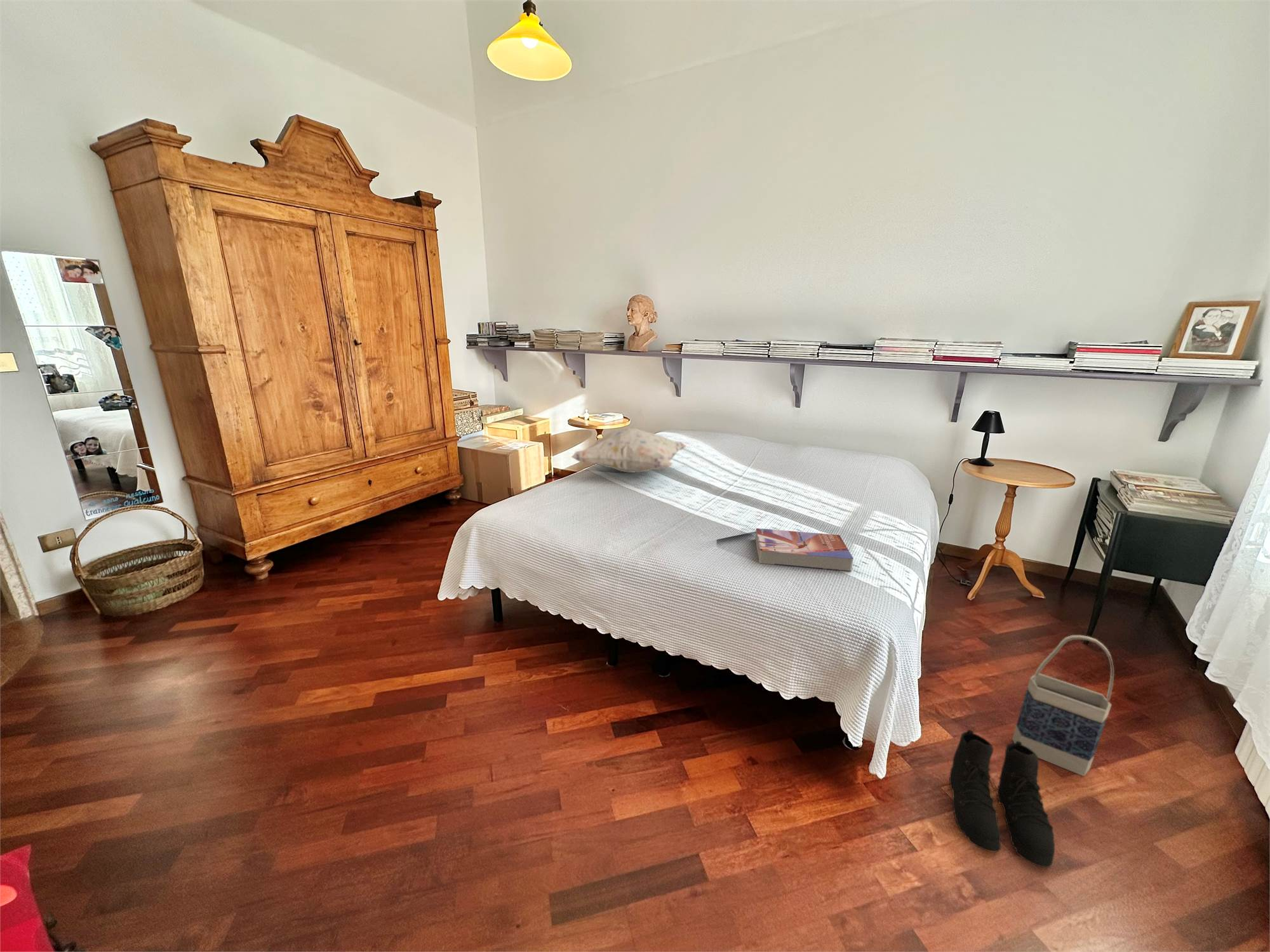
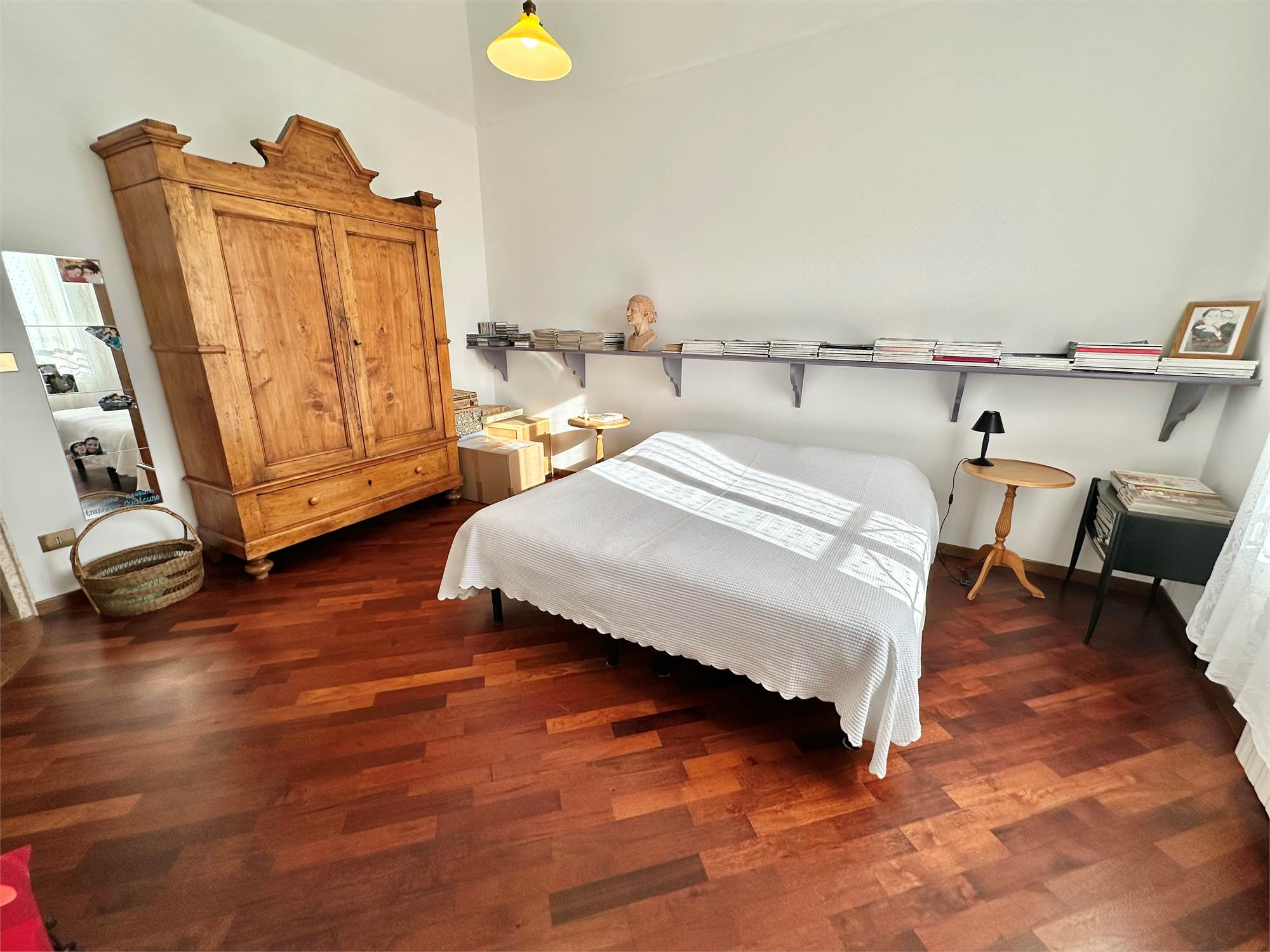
- boots (1003, 788)
- textbook (801, 548)
- bag (1067, 697)
- decorative pillow (632, 451)
